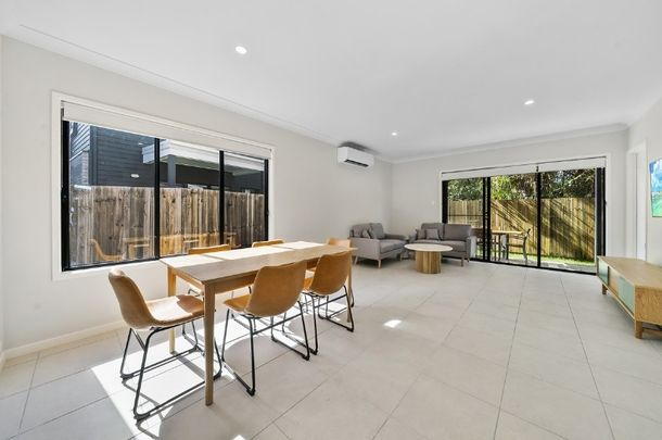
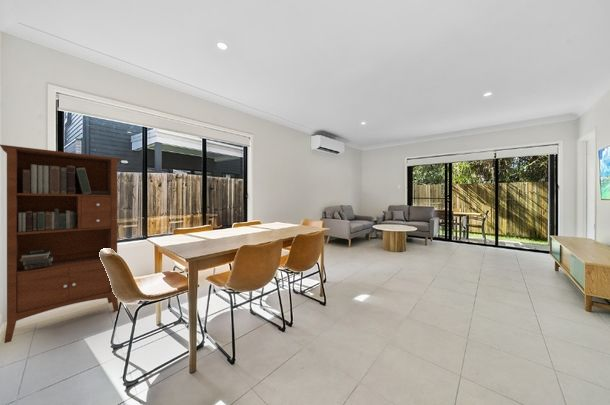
+ bookcase (68, 237)
